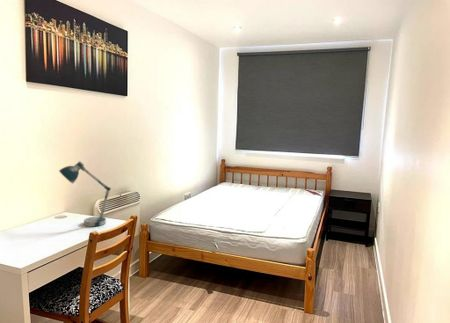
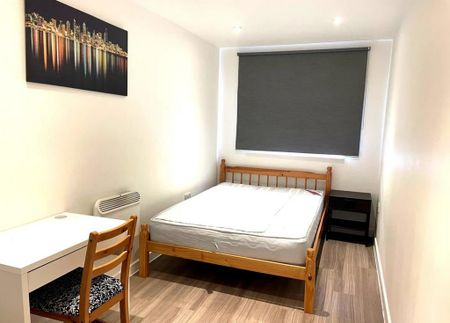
- desk lamp (74, 181)
